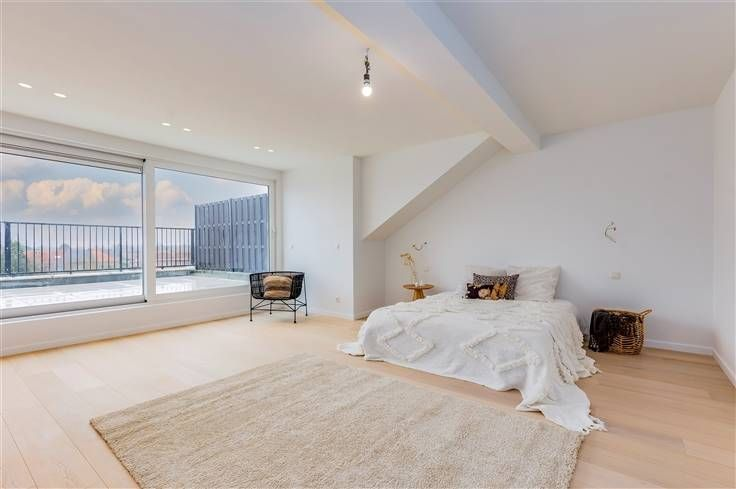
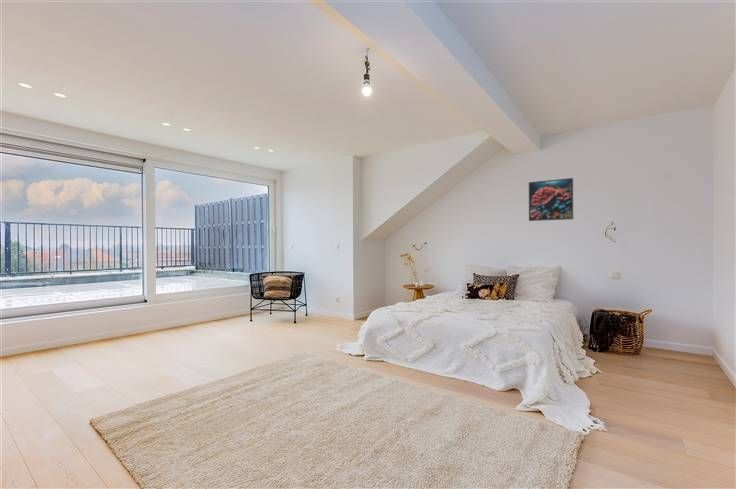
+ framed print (550, 200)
